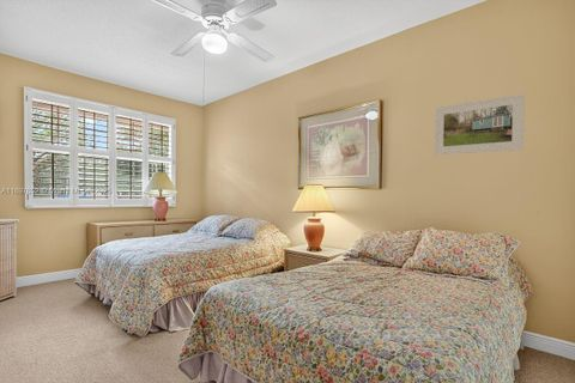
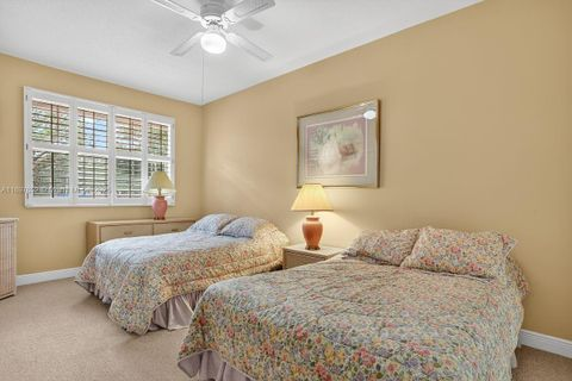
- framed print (476, 127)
